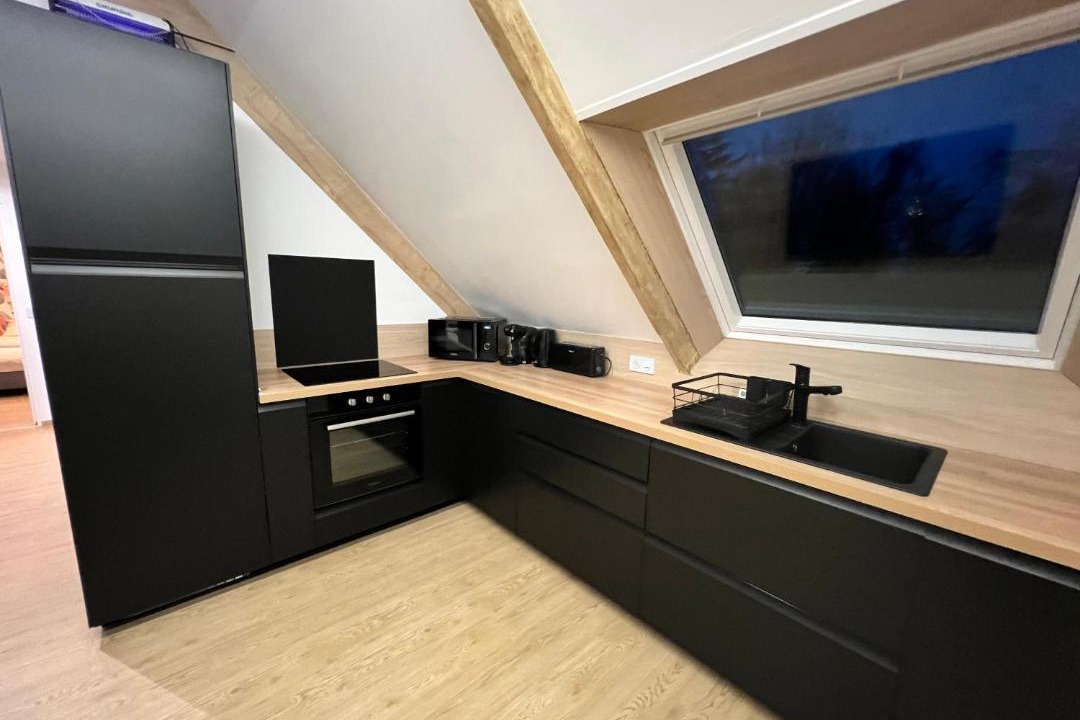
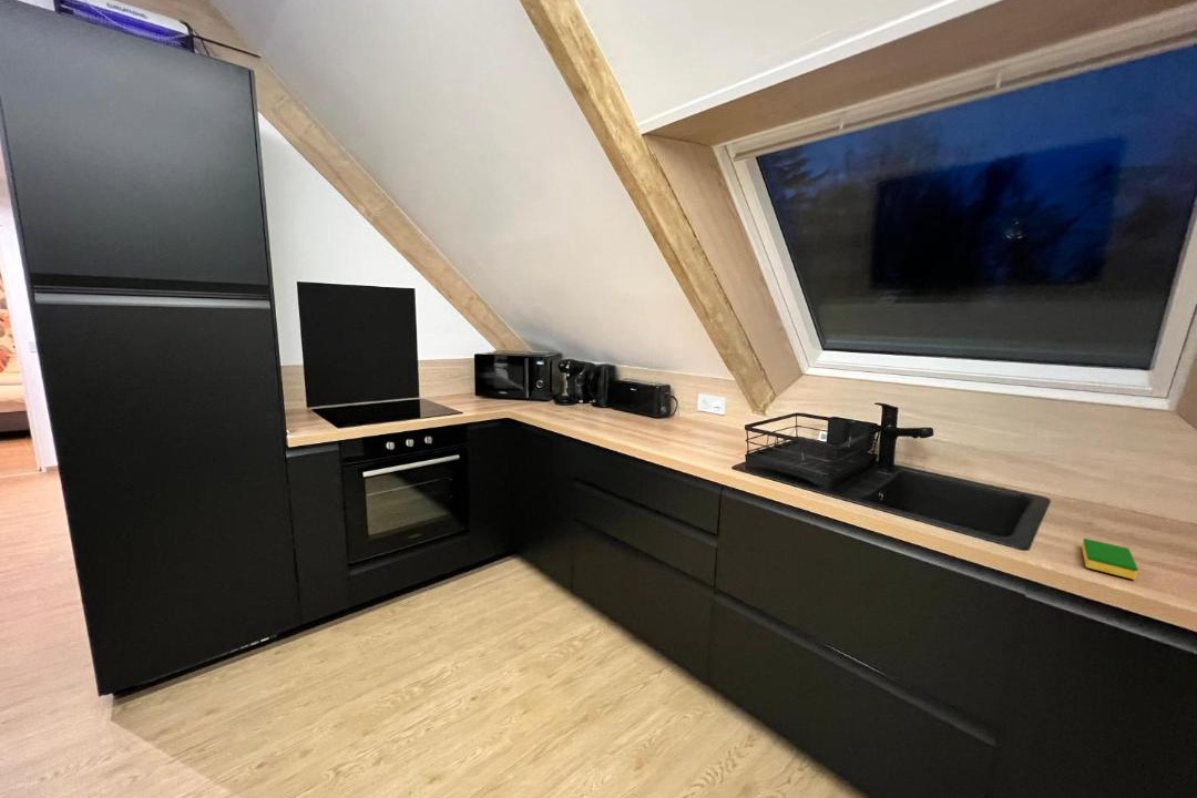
+ dish sponge (1107, 557)
